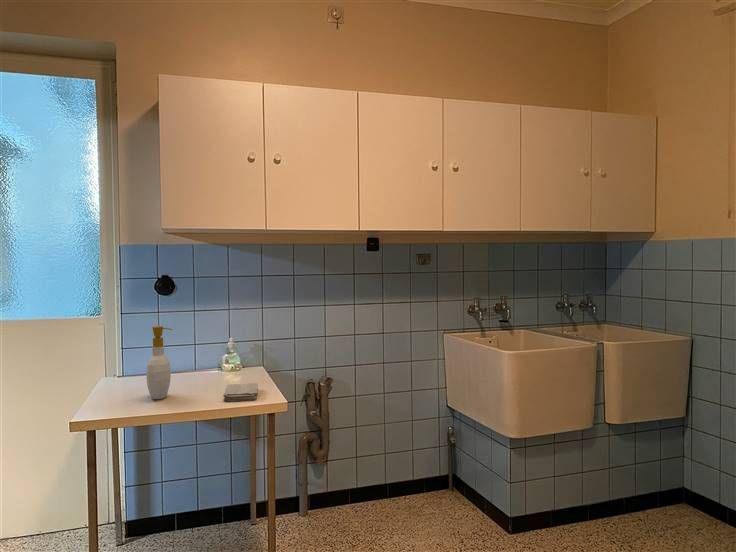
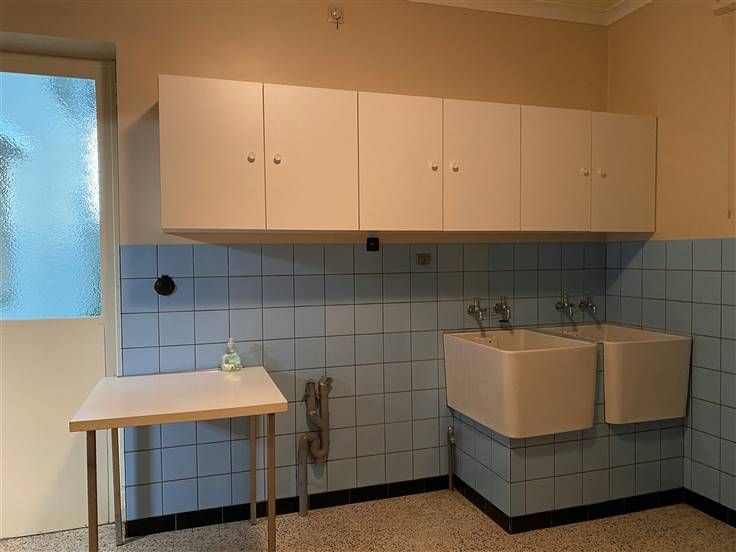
- soap bottle (159, 361)
- washcloth (241, 391)
